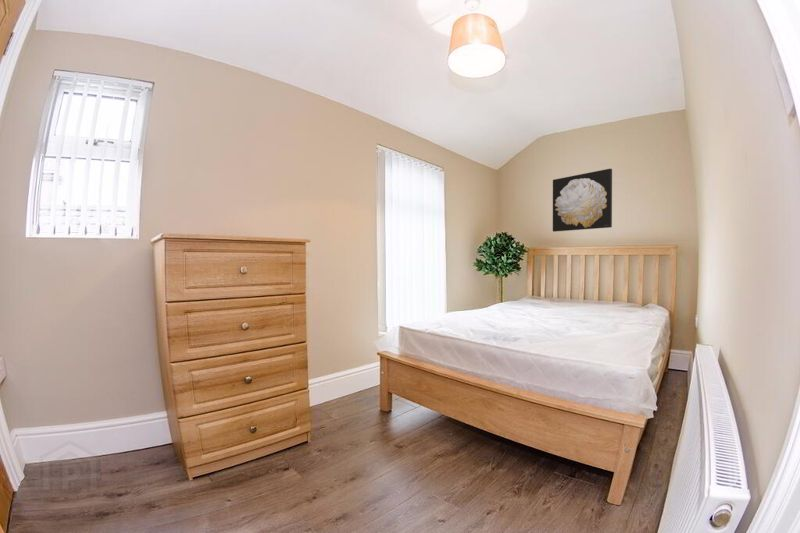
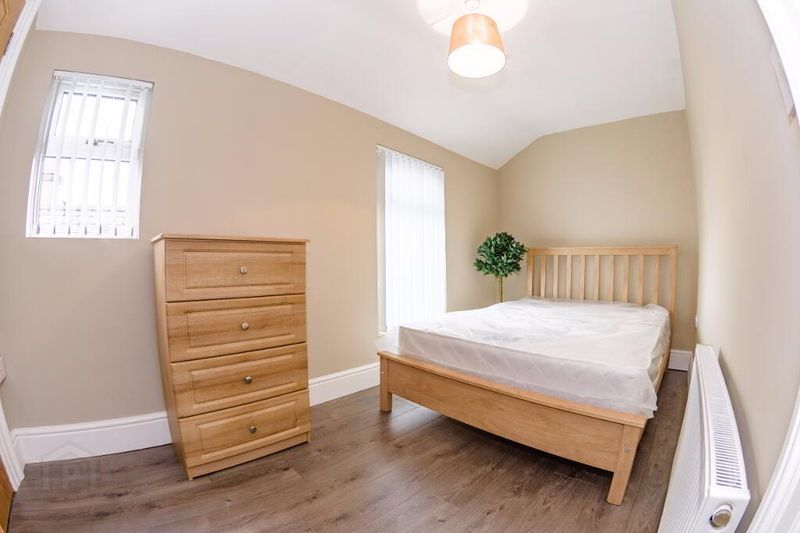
- wall art (580, 202)
